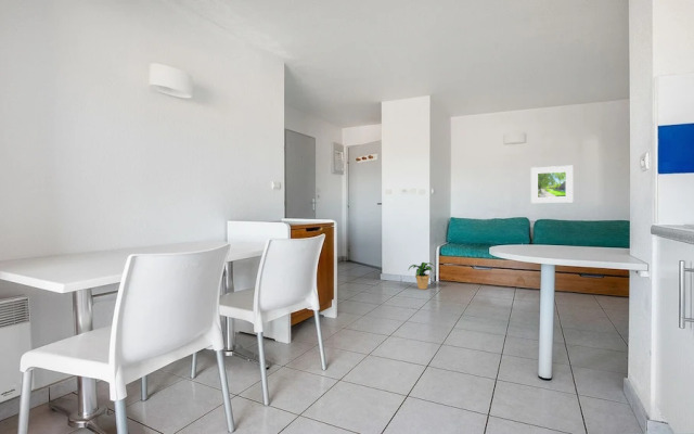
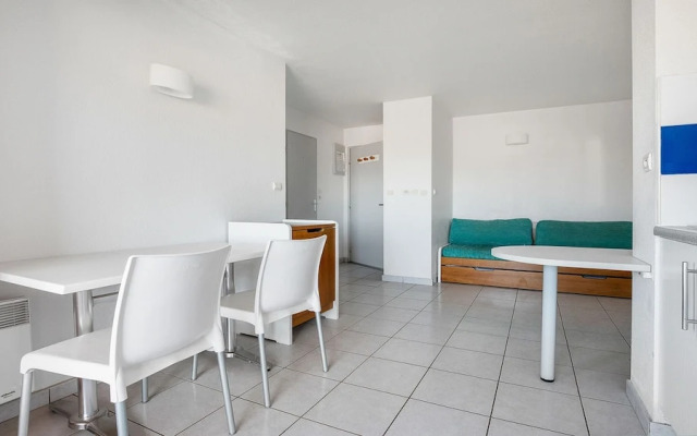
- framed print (551, 184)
- potted plant (422, 276)
